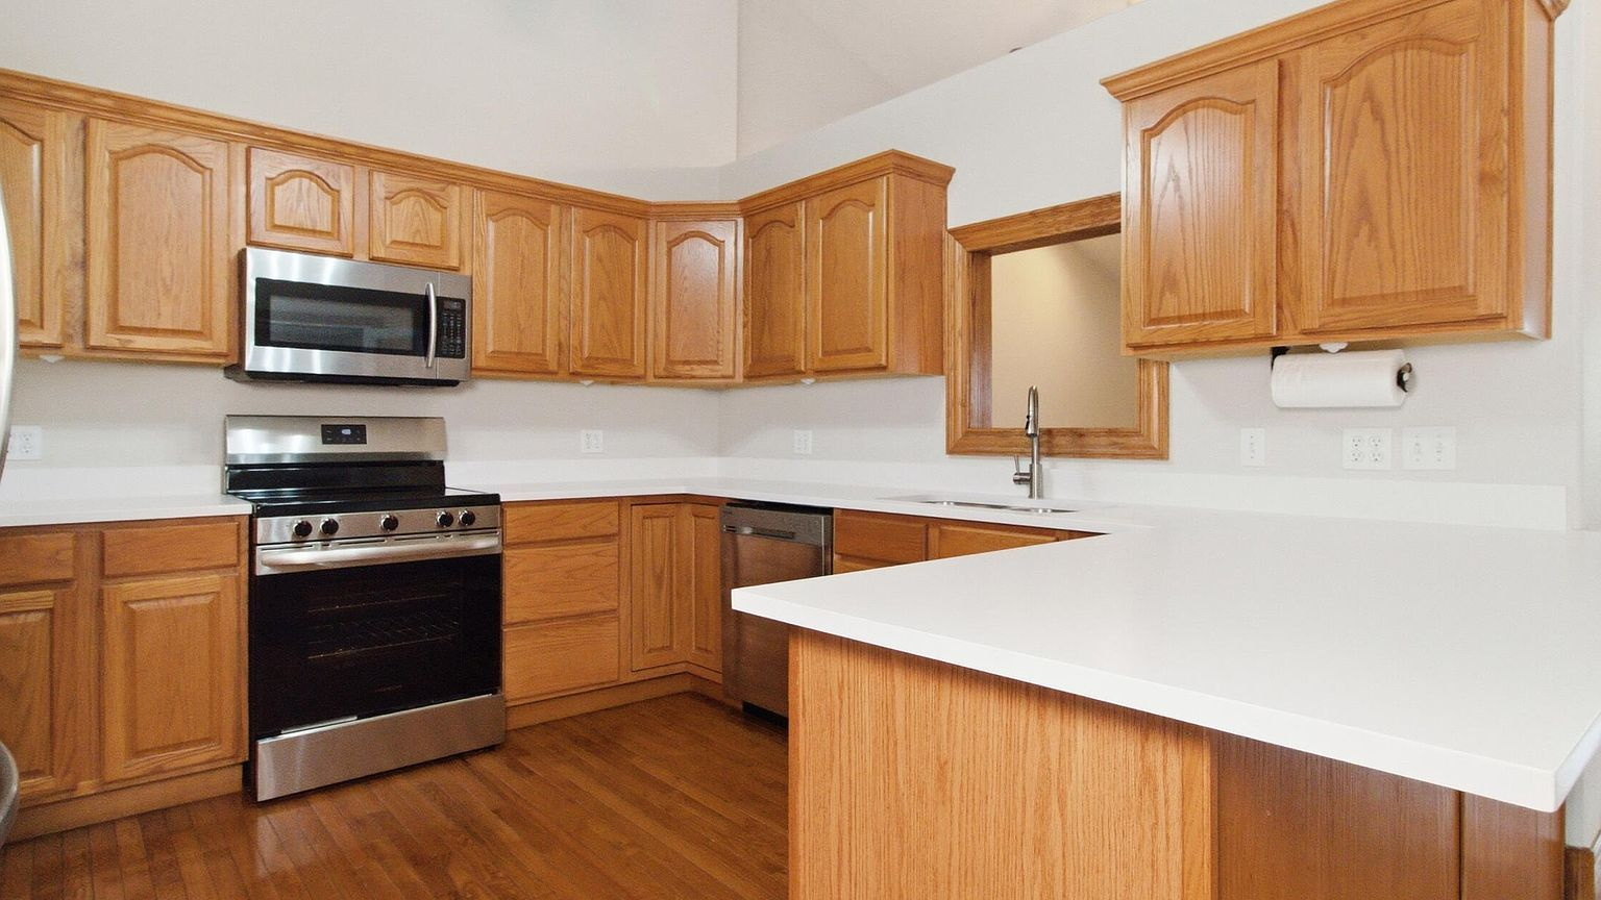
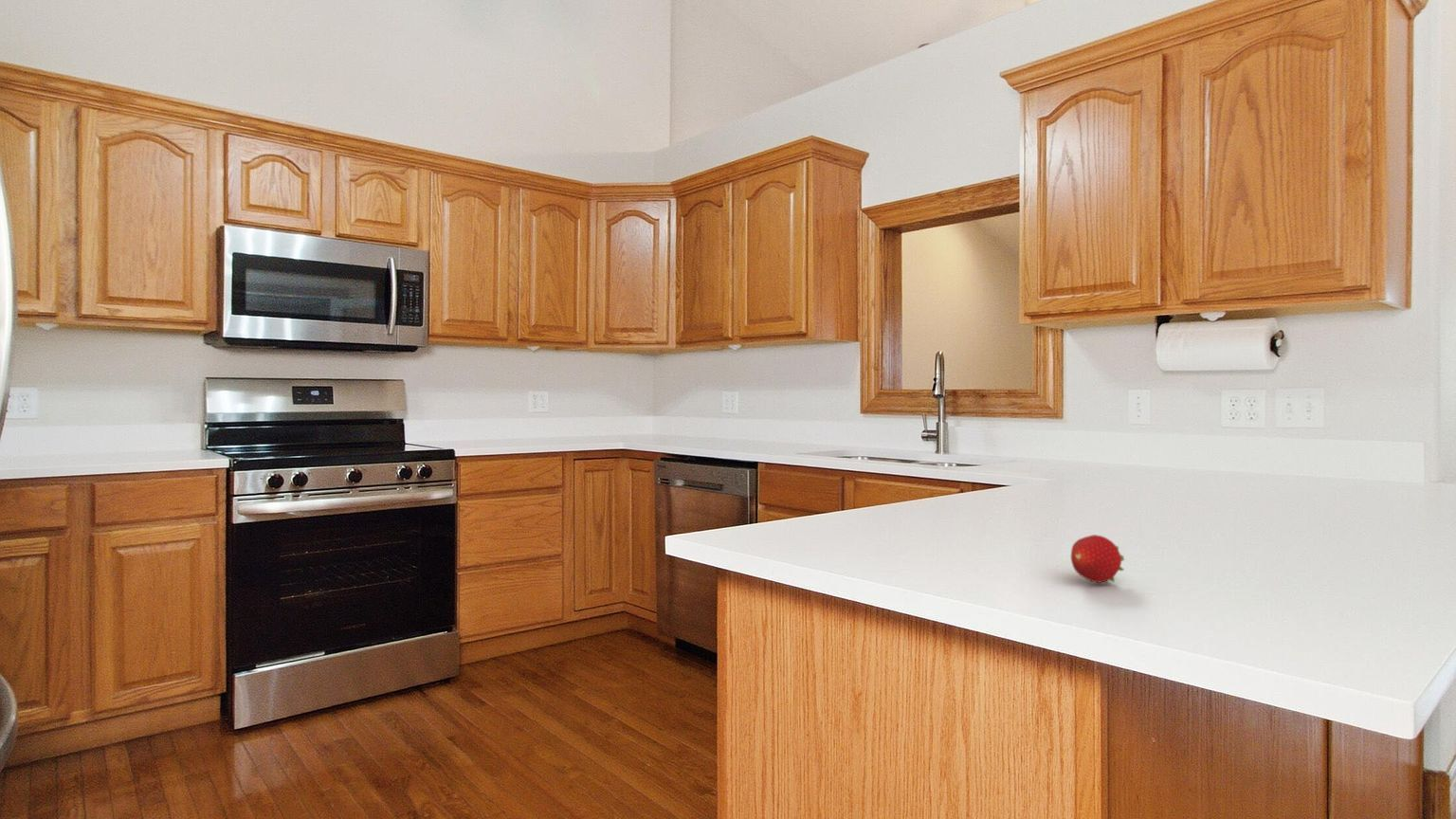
+ fruit (1093, 559)
